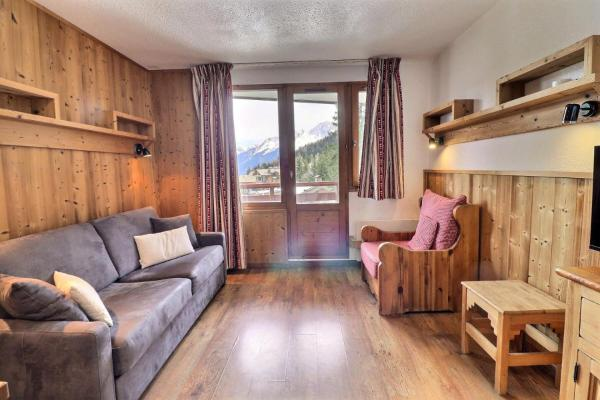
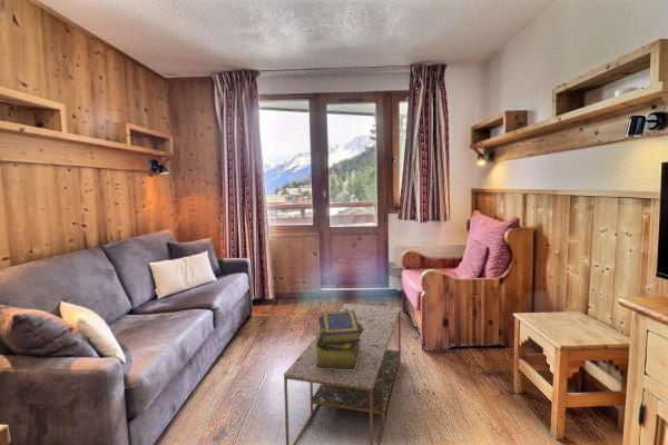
+ stack of books (340, 337)
+ coffee table (356, 366)
